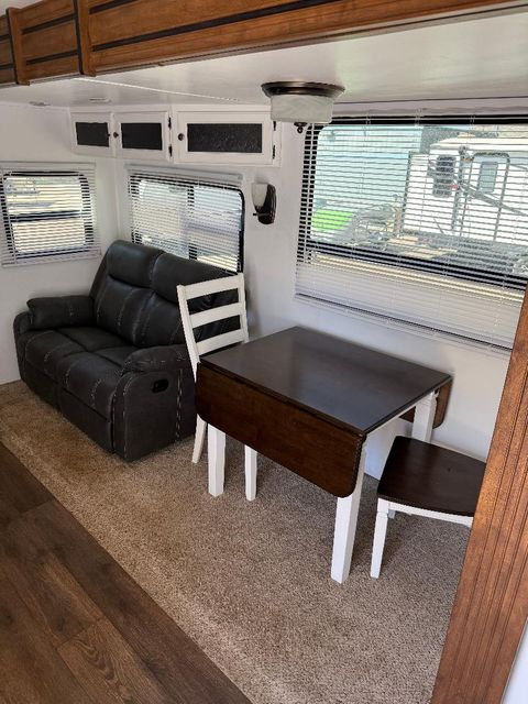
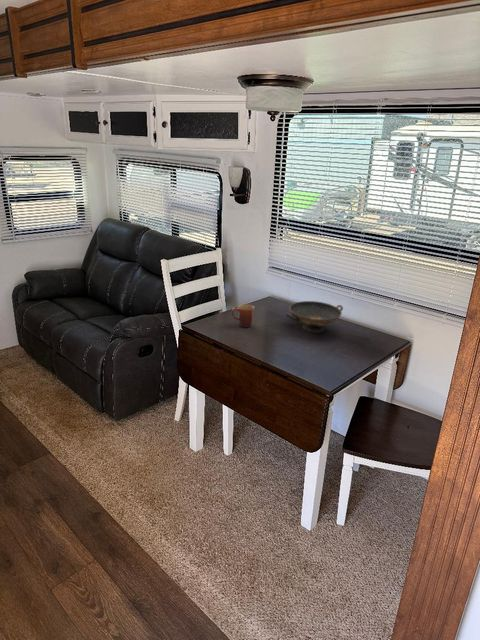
+ decorative bowl (314, 318)
+ mug (242, 316)
